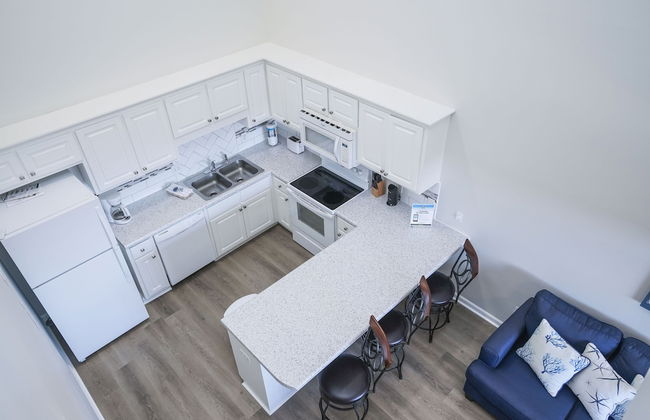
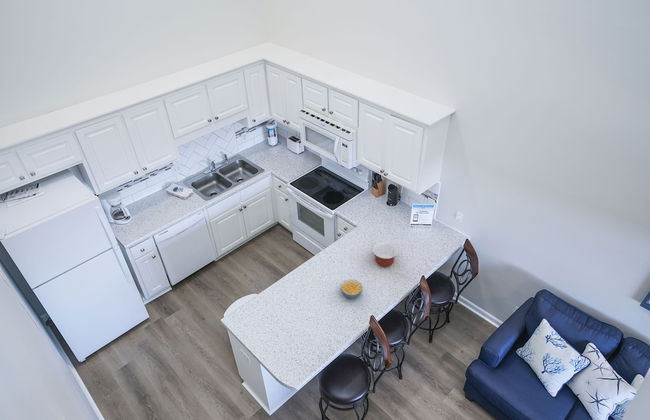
+ cereal bowl (351, 291)
+ mixing bowl (384, 256)
